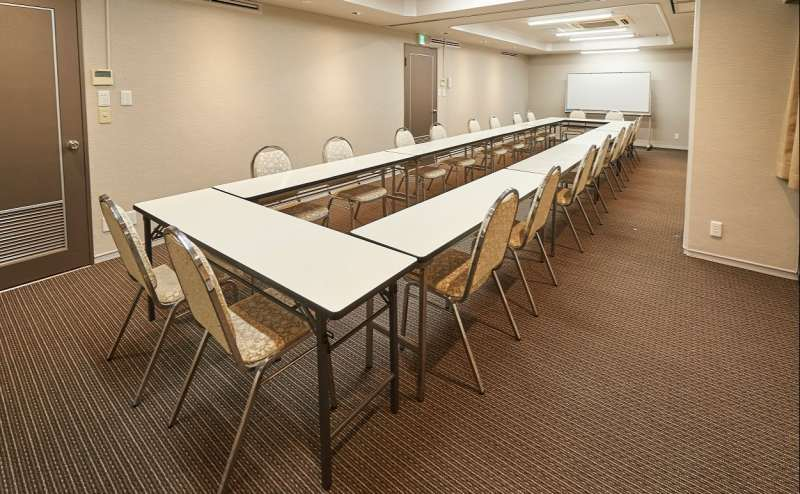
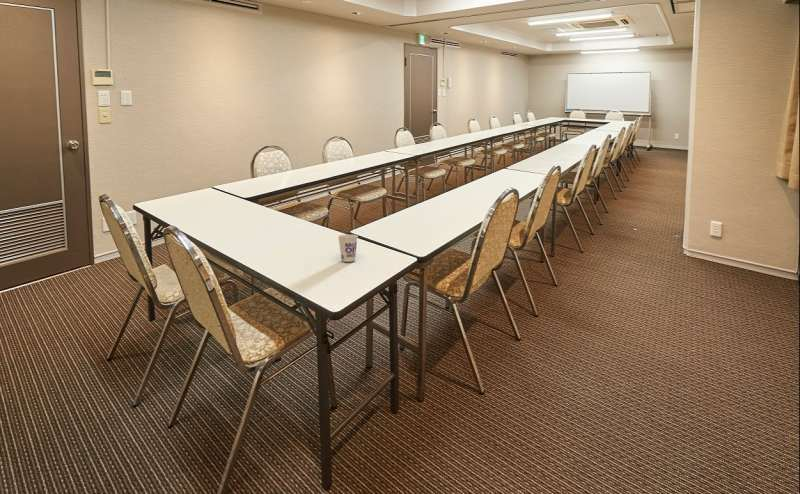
+ cup (348, 248)
